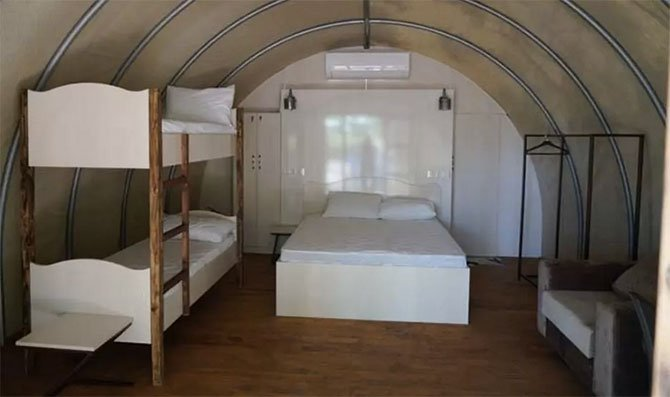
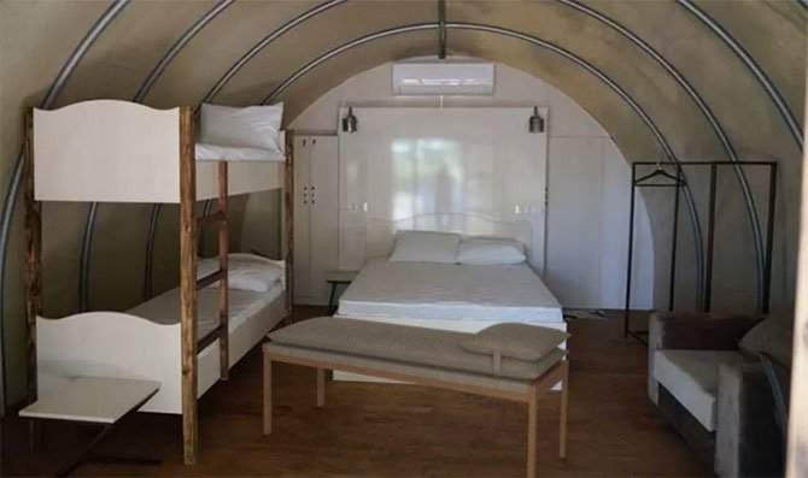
+ bench (411, 380)
